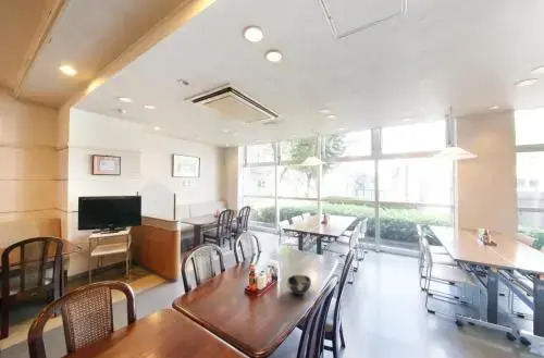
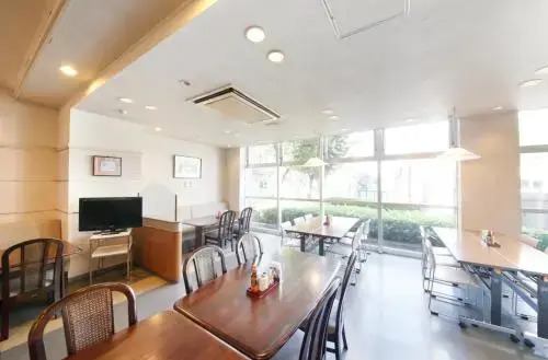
- bowl (298, 285)
